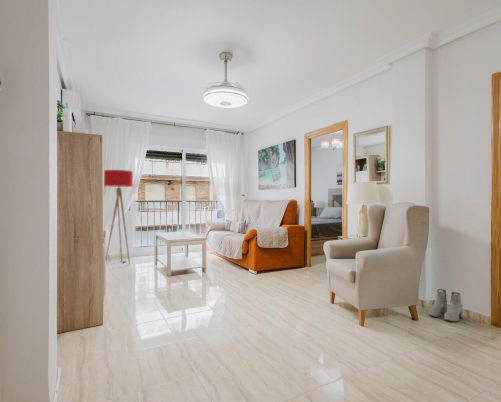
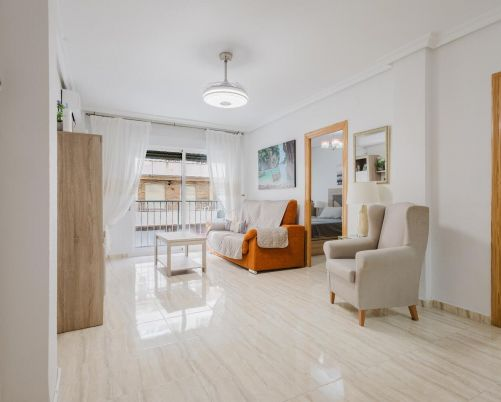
- boots (446, 304)
- floor lamp (118, 217)
